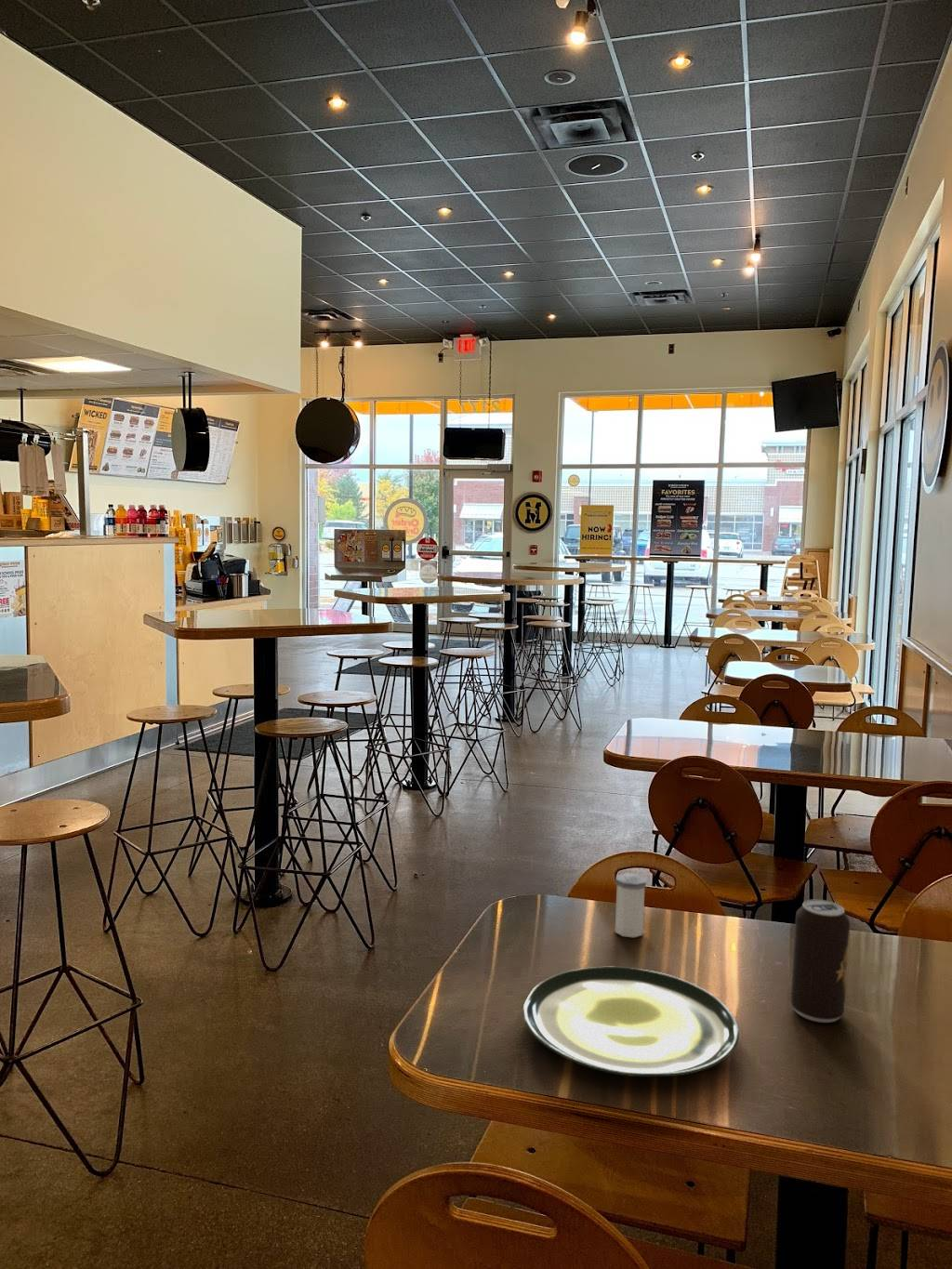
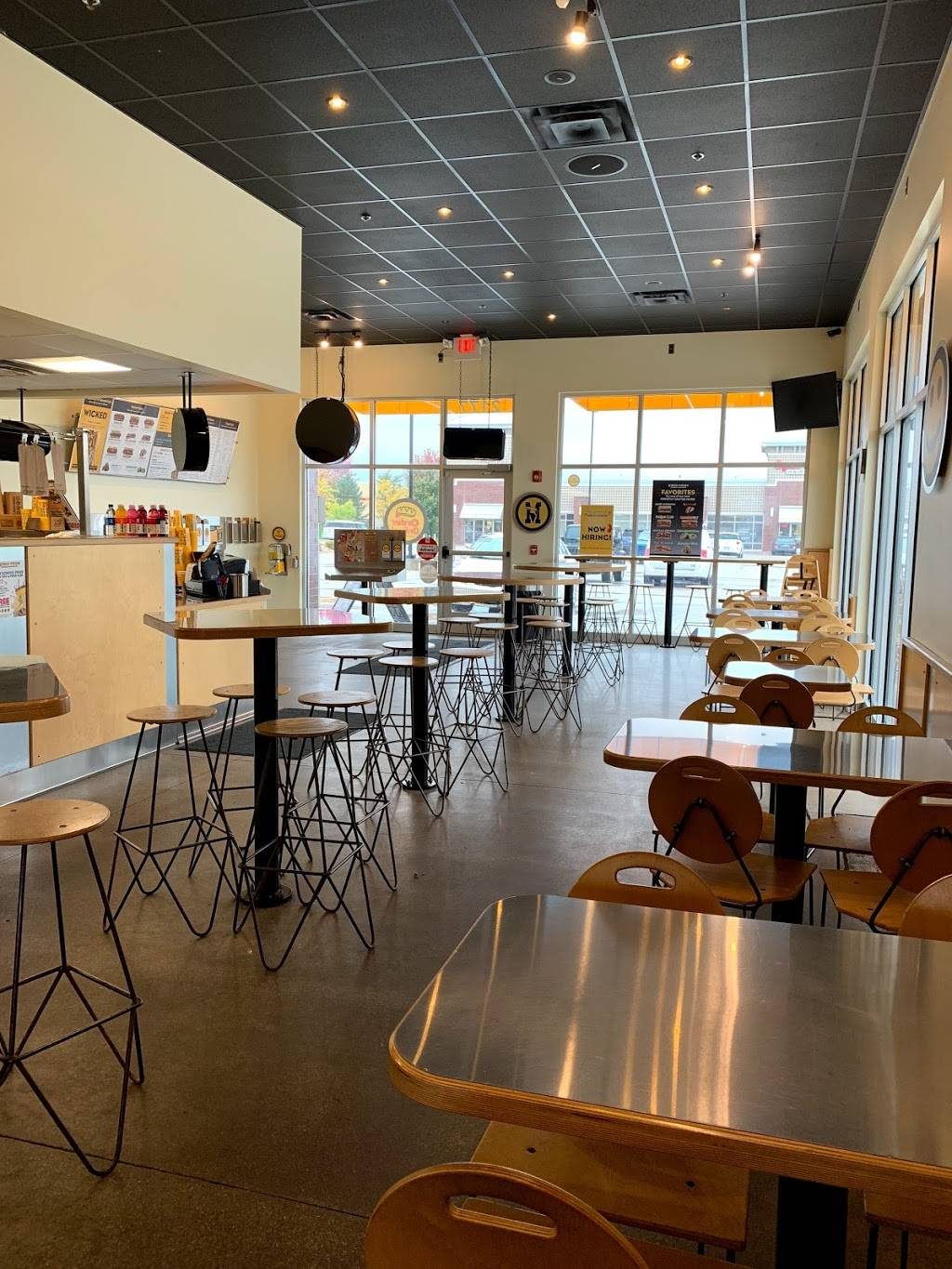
- beverage can (820, 959)
- salt shaker (629, 905)
- plate (628, 1022)
